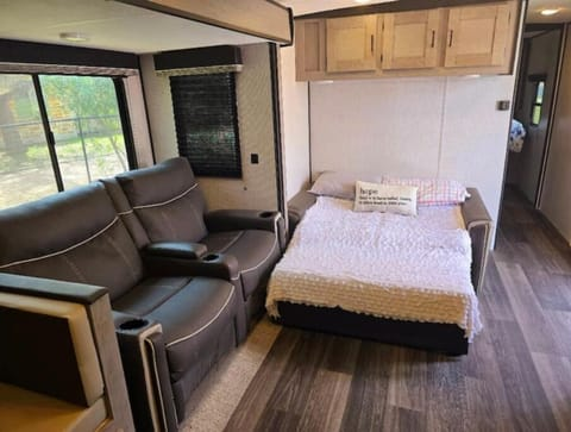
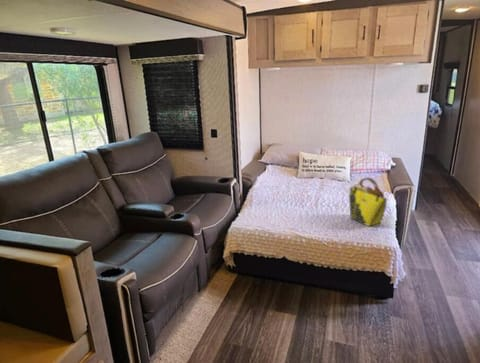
+ tote bag (366, 199)
